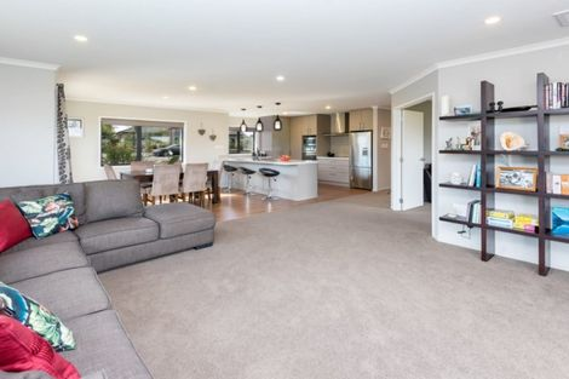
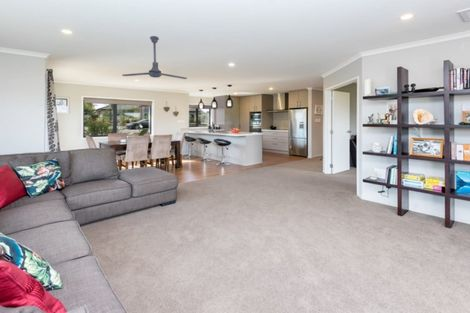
+ ceiling fan (155, 54)
